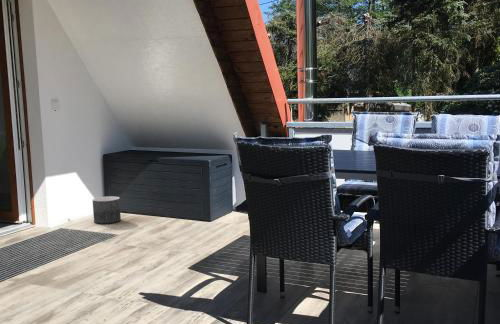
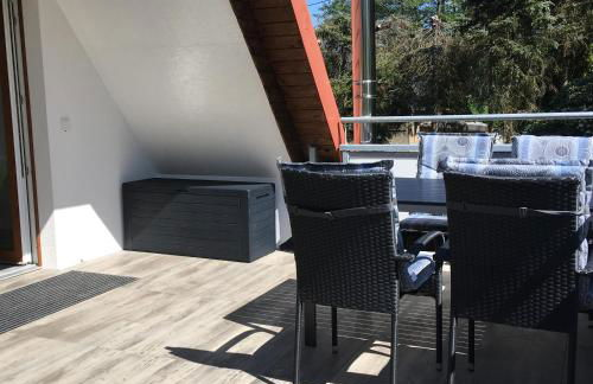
- planter (106, 209)
